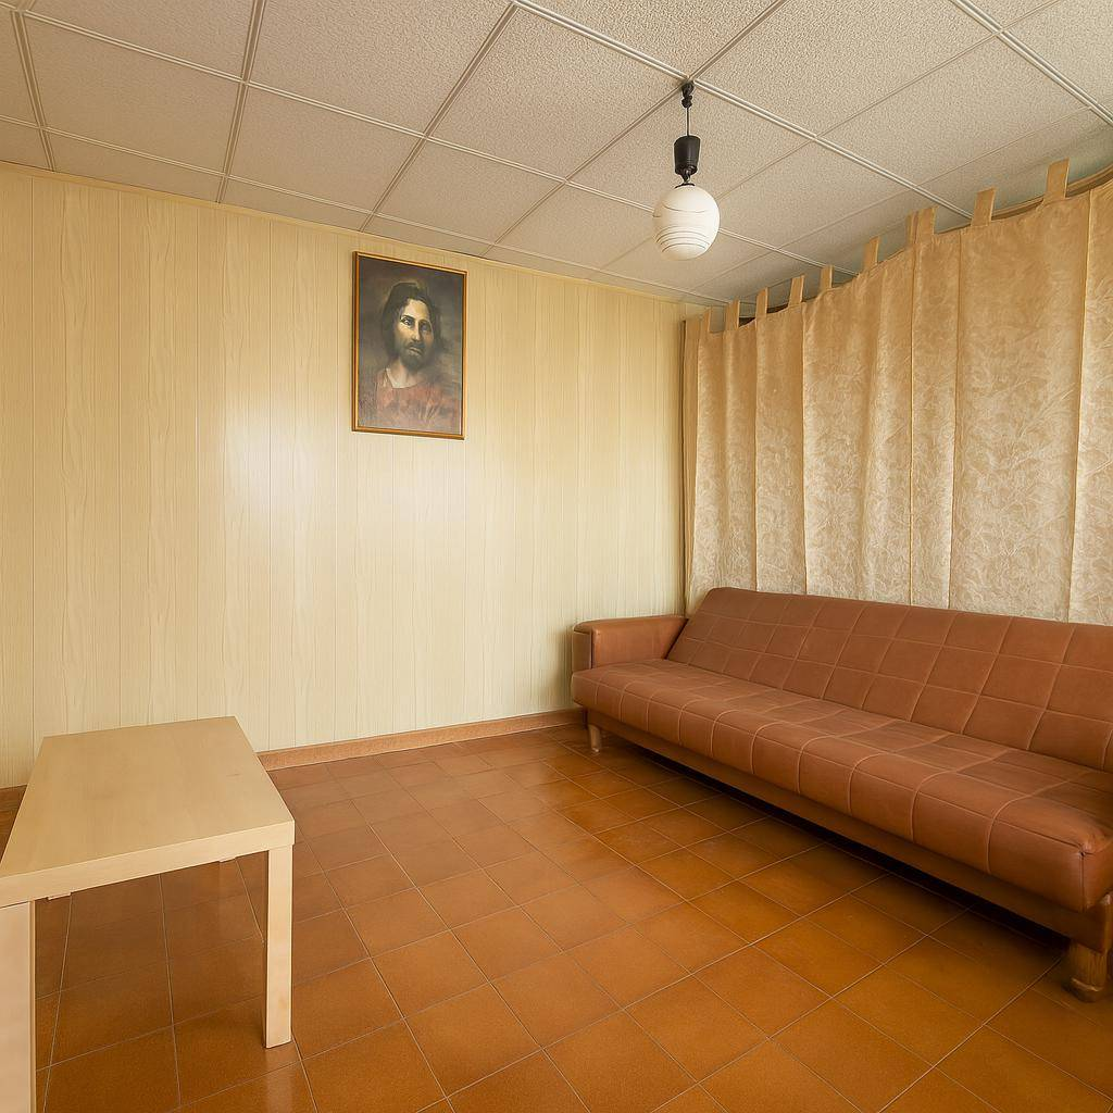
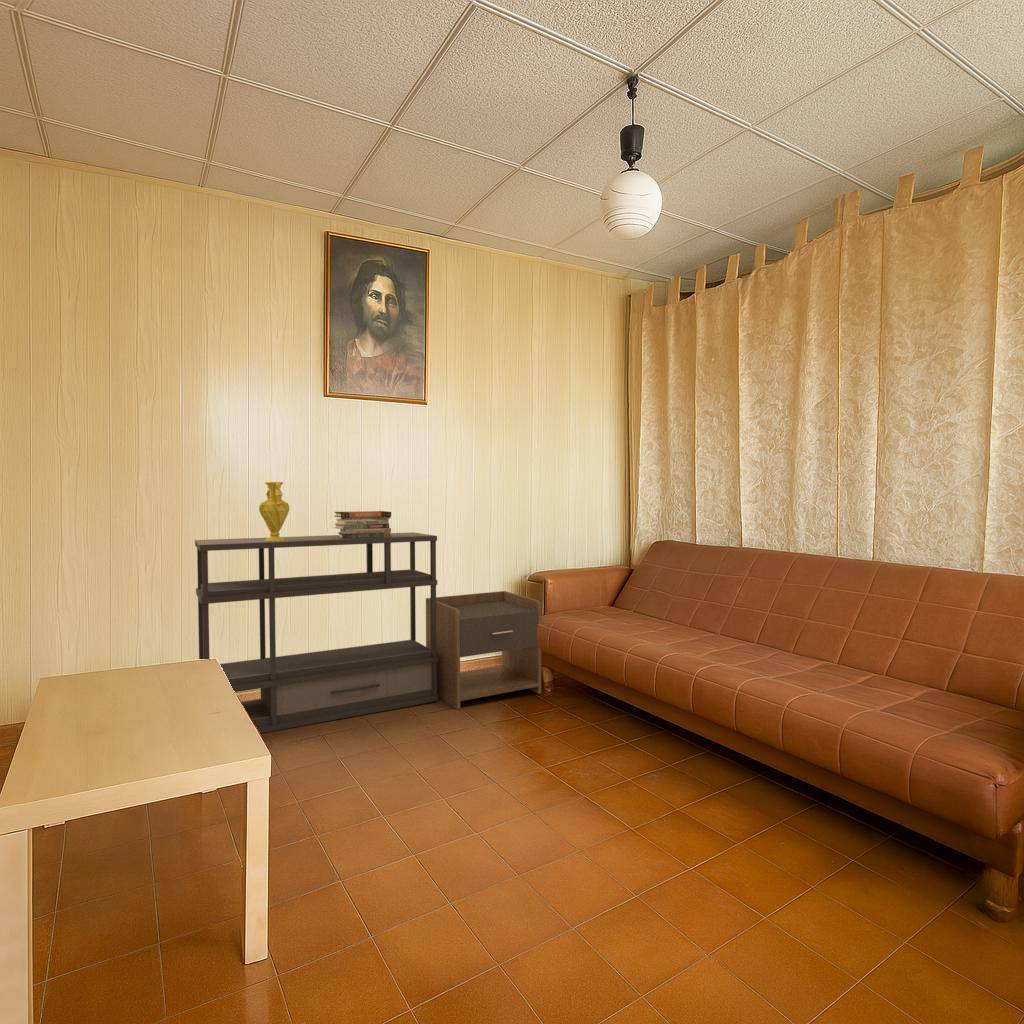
+ nightstand (483, 645)
+ vase (274, 510)
+ bookshelf (326, 650)
+ book stack (362, 524)
